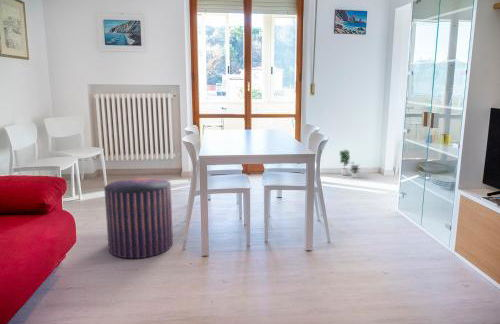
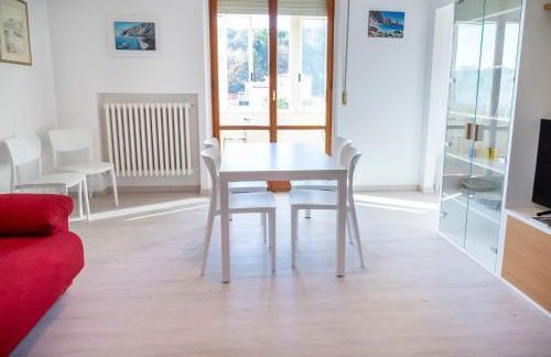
- potted plant (349, 162)
- pouf (139, 215)
